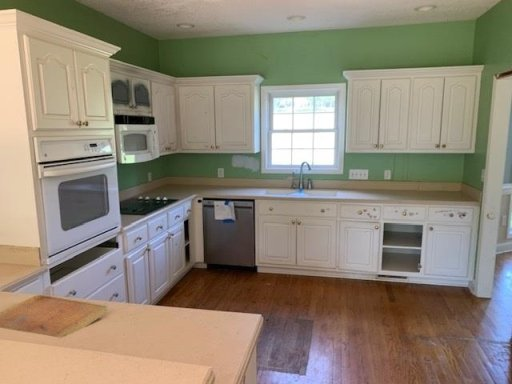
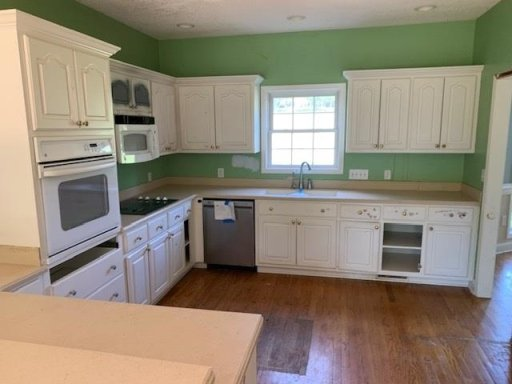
- cutting board (47, 316)
